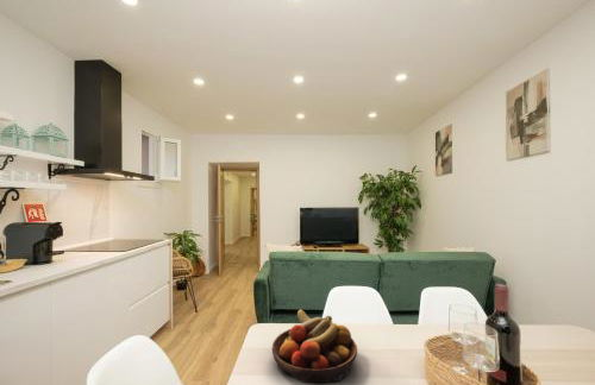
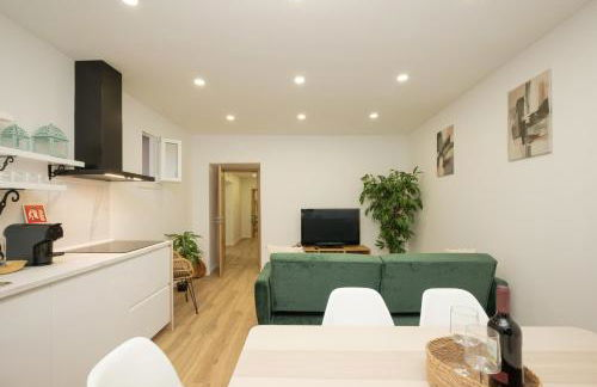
- fruit bowl (313, 340)
